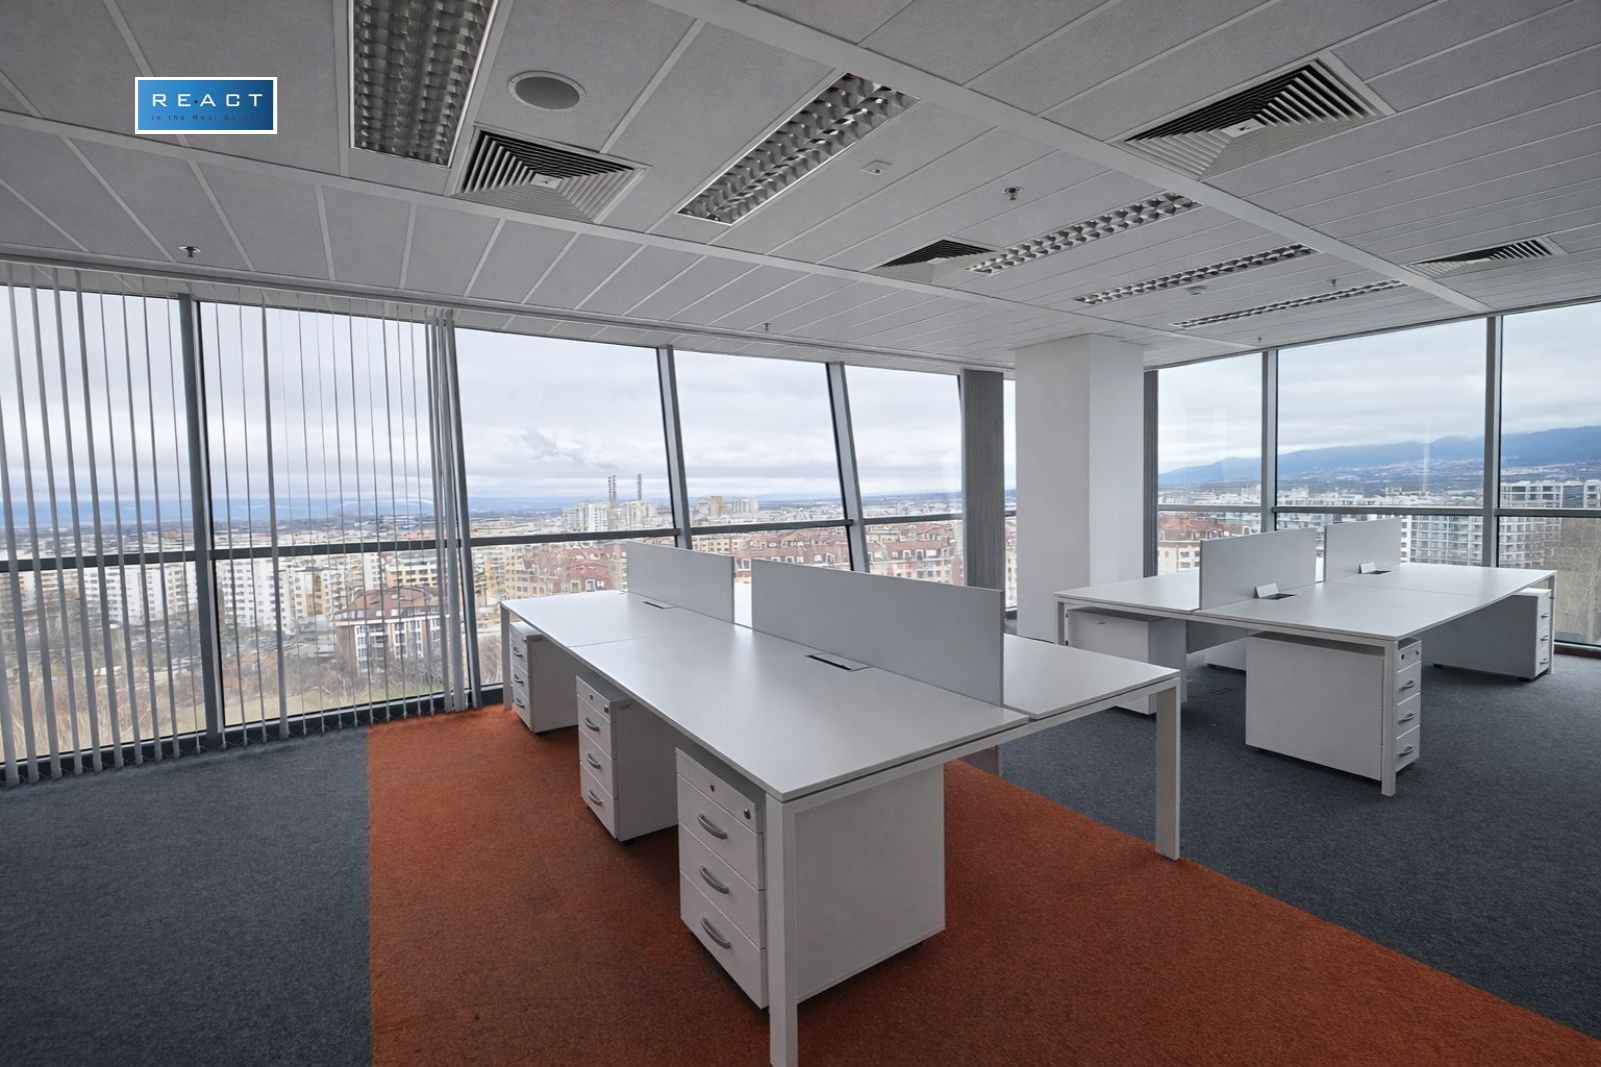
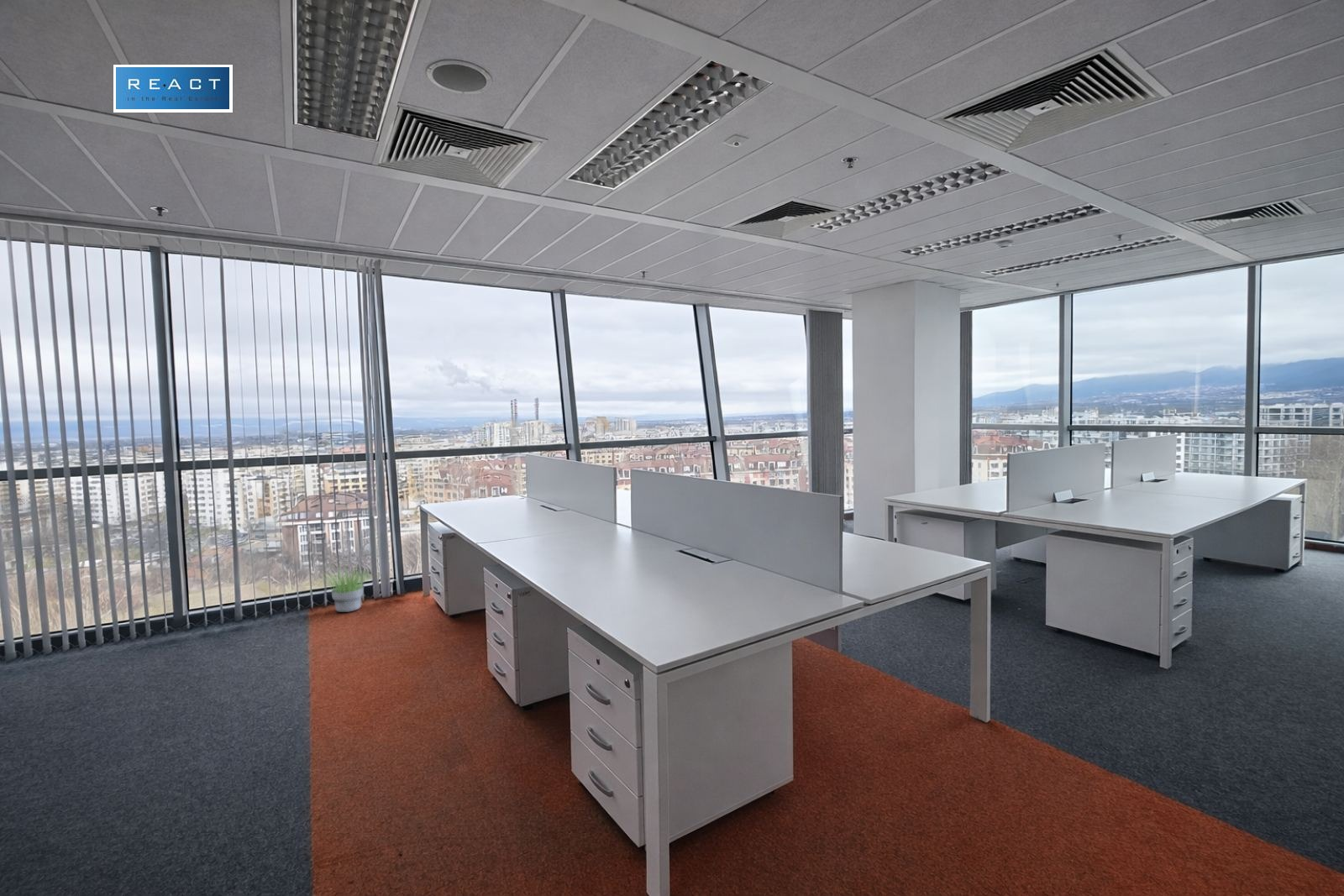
+ potted plant (347, 589)
